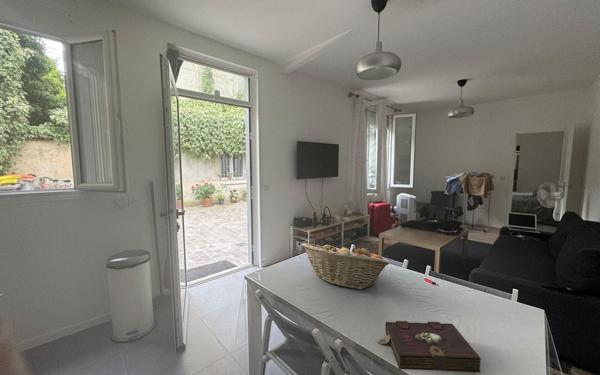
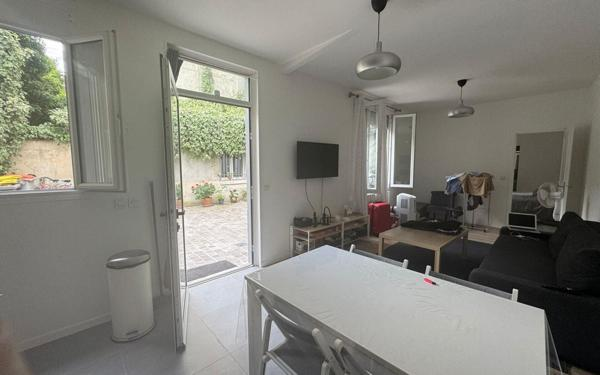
- fruit basket (342, 259)
- book (421, 342)
